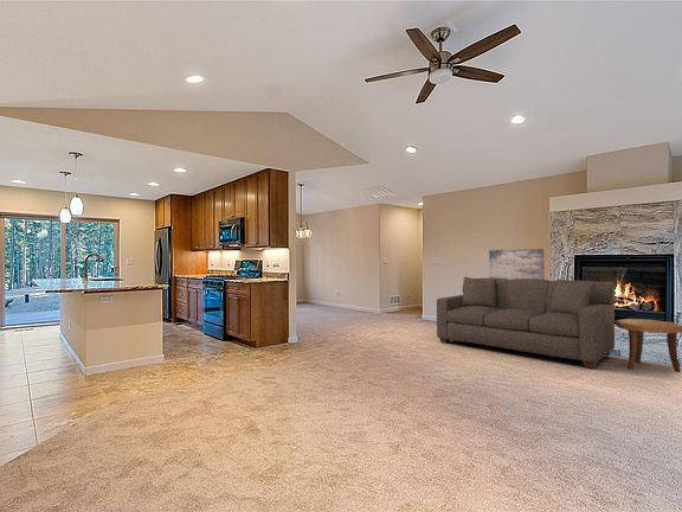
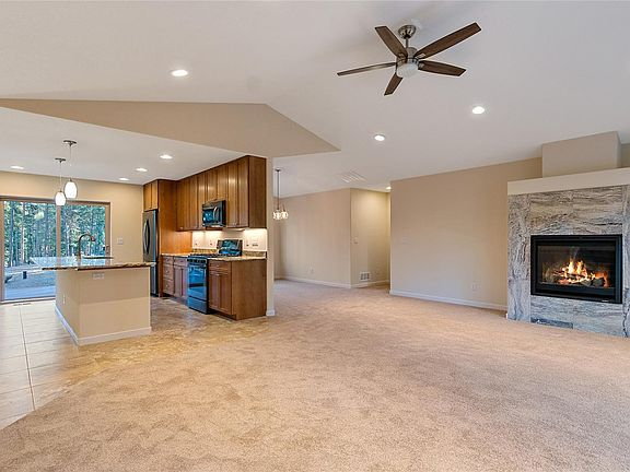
- sofa (519, 313)
- wall art (515, 276)
- side table (642, 345)
